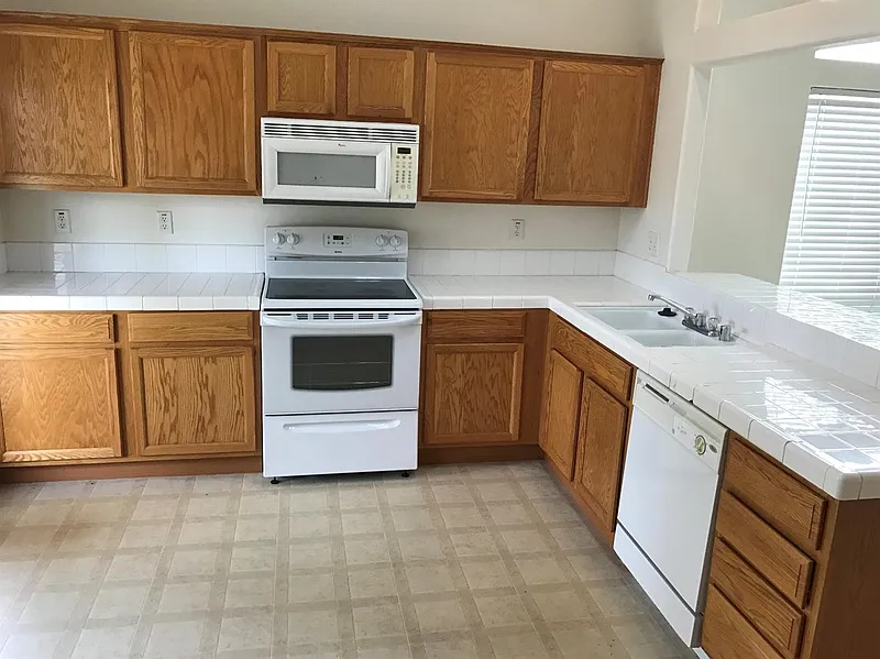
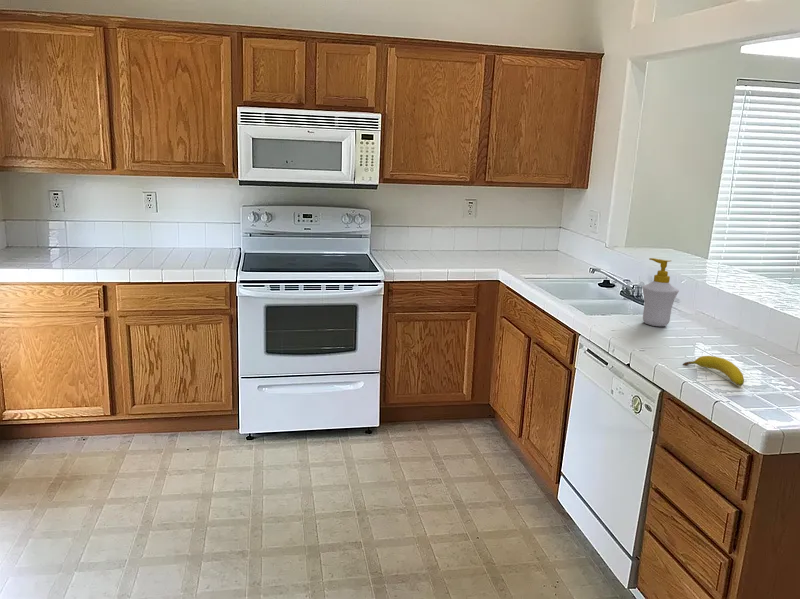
+ soap bottle (659, 292)
+ fruit (719, 367)
